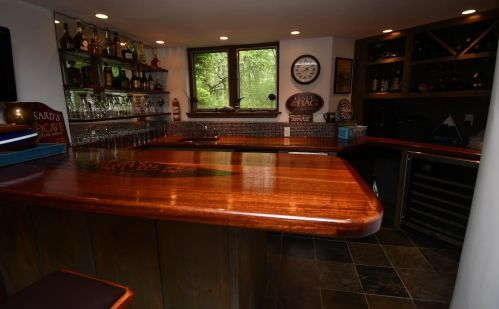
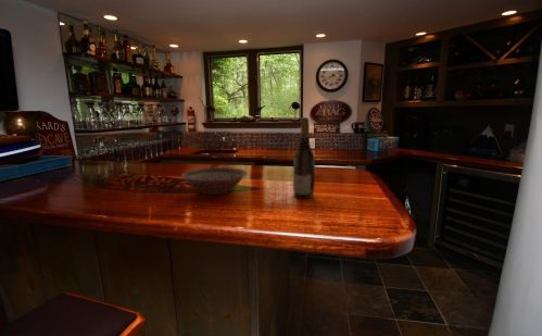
+ bowl (215, 182)
+ wine bottle (304, 158)
